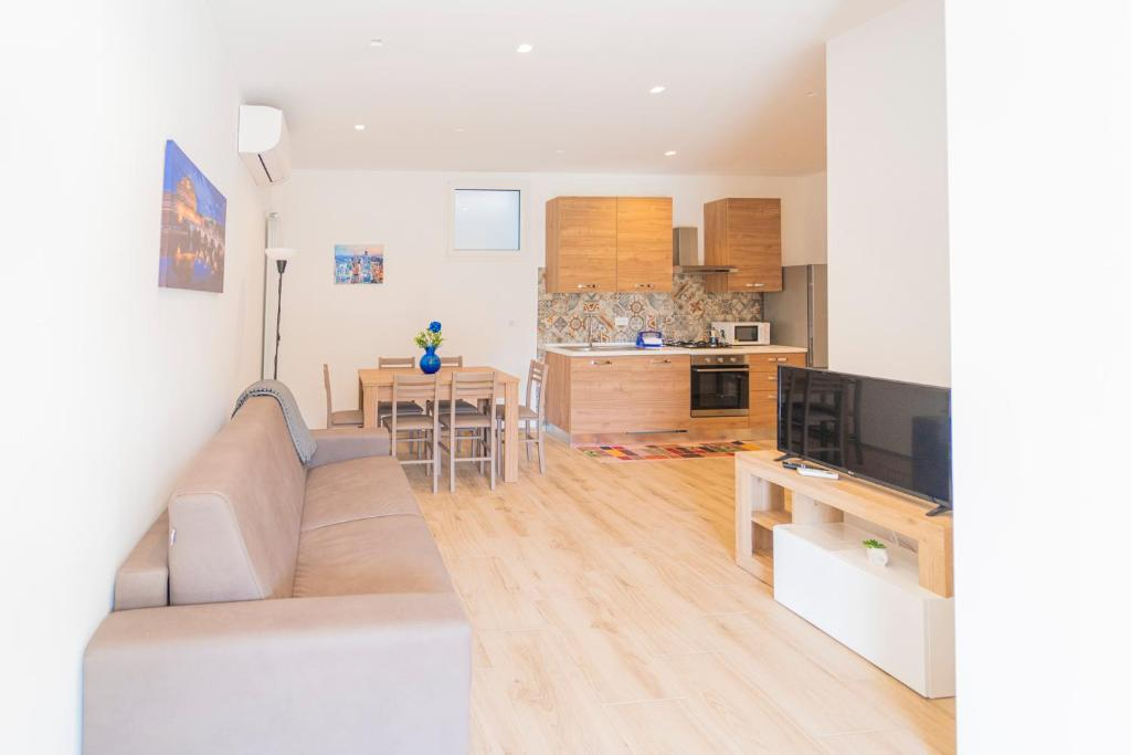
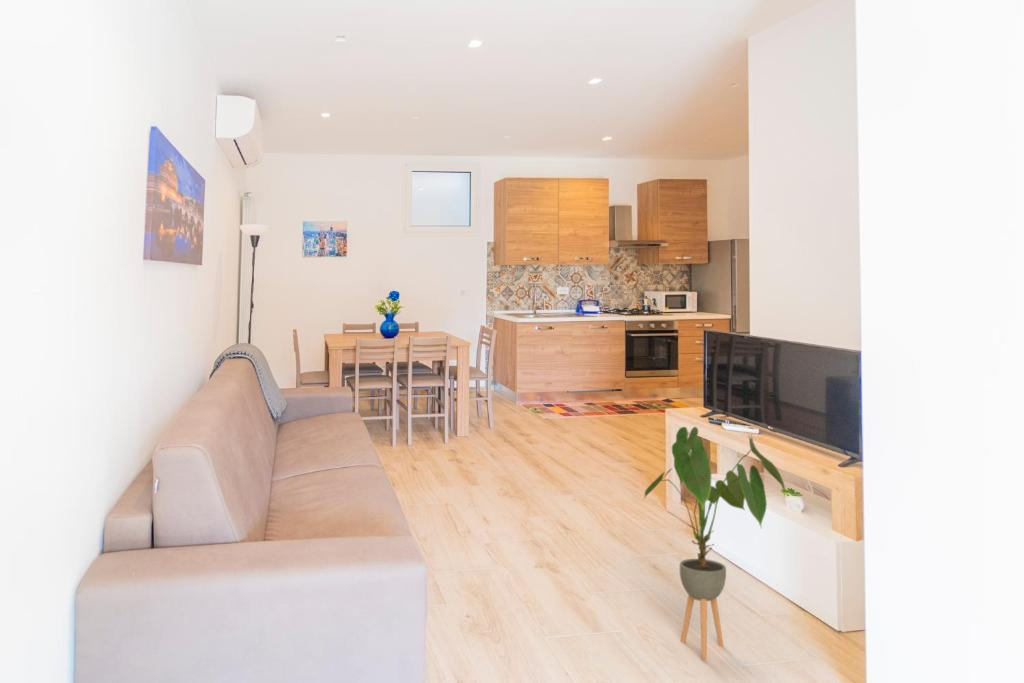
+ house plant (713, 544)
